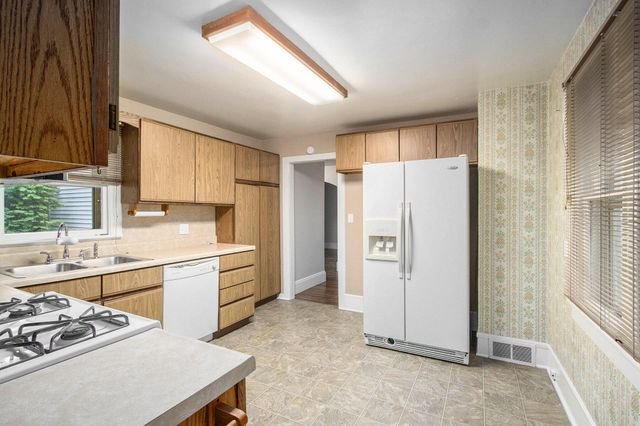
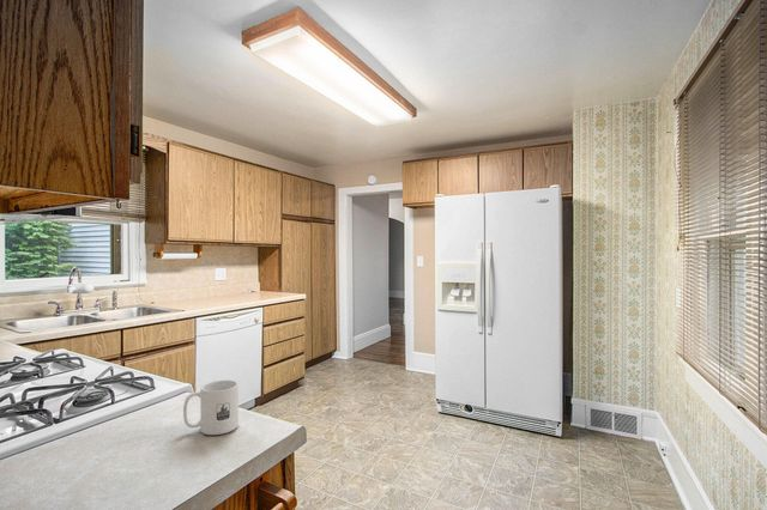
+ mug (211, 407)
